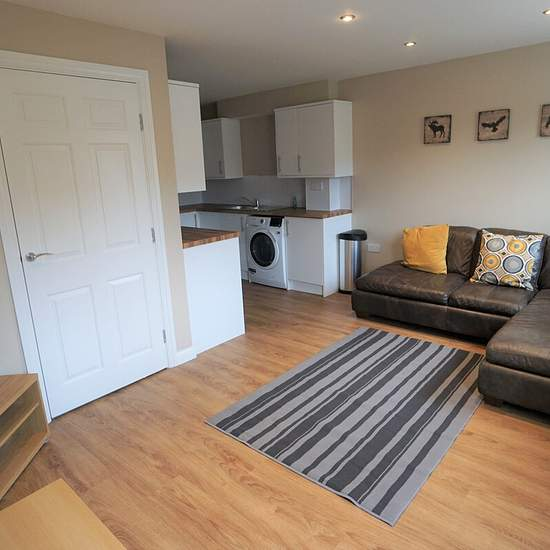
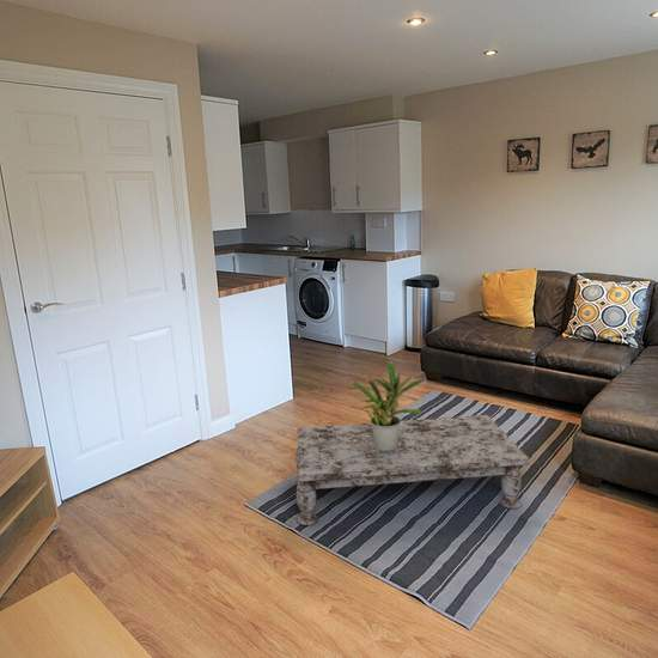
+ potted plant (389, 408)
+ coffee table (402, 467)
